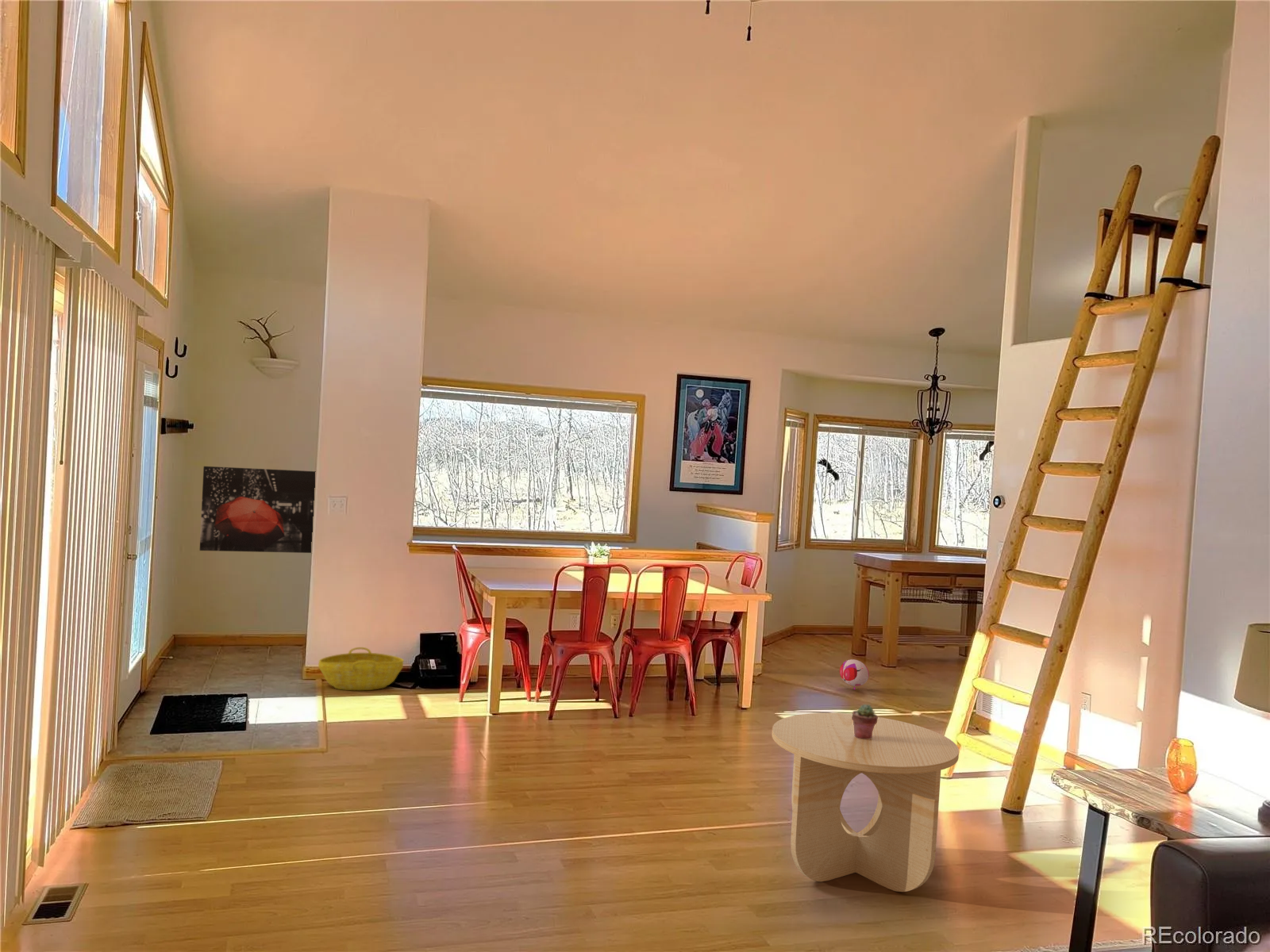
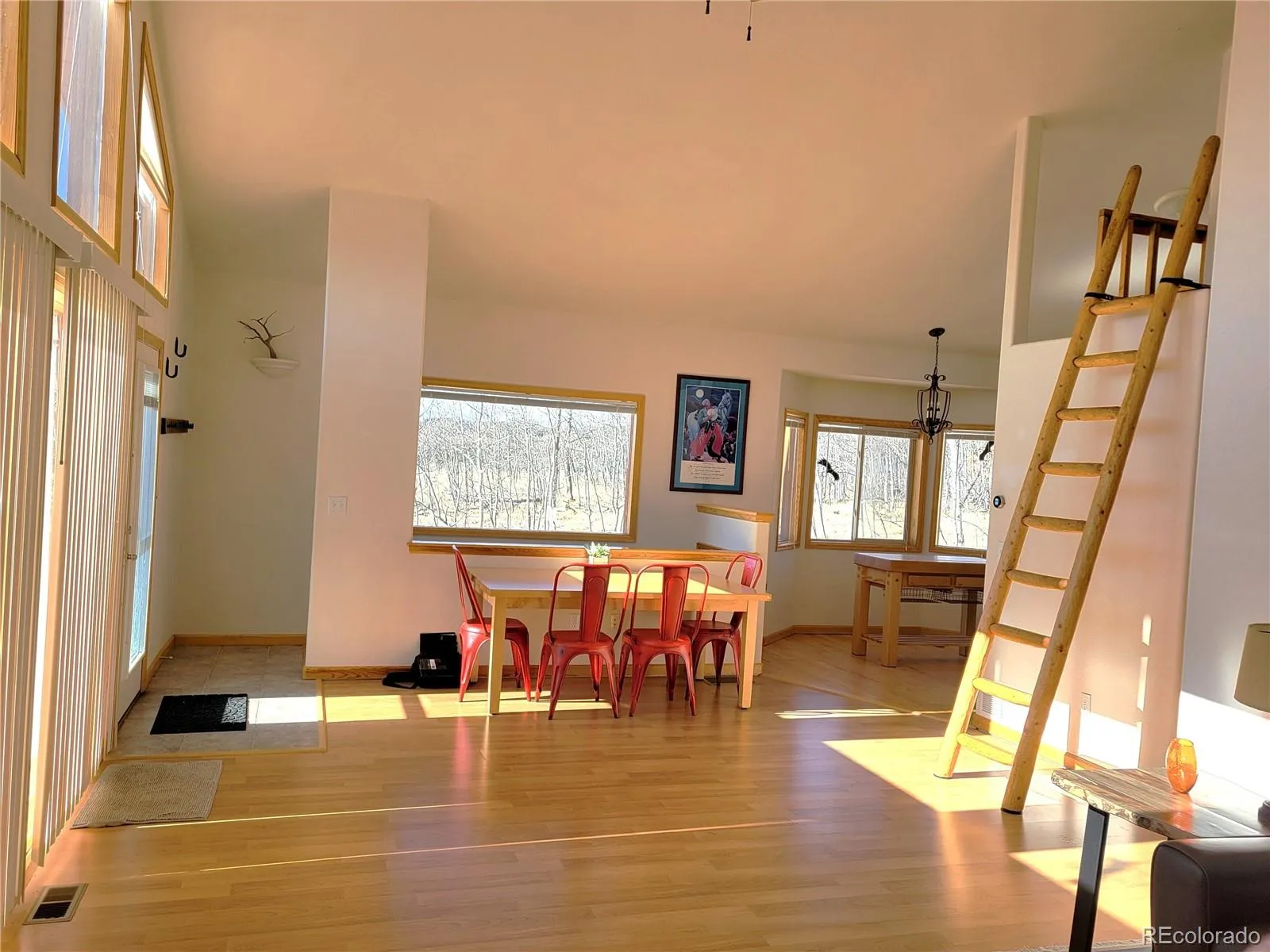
- side table (876, 809)
- basket (361, 670)
- wall art (269, 510)
- plush toy (853, 674)
- potted succulent (864, 720)
